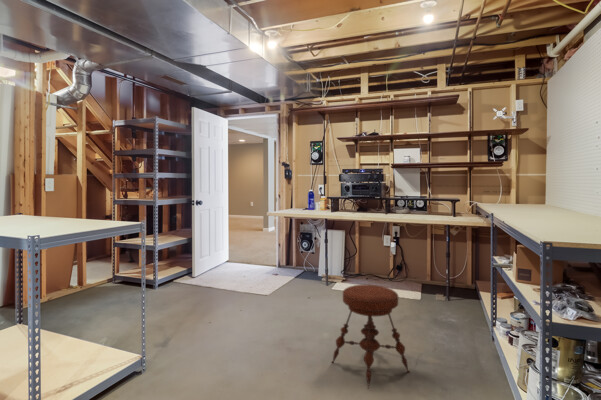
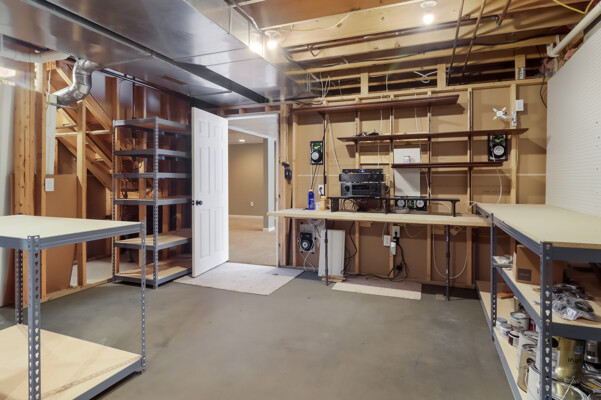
- stool (369, 328)
